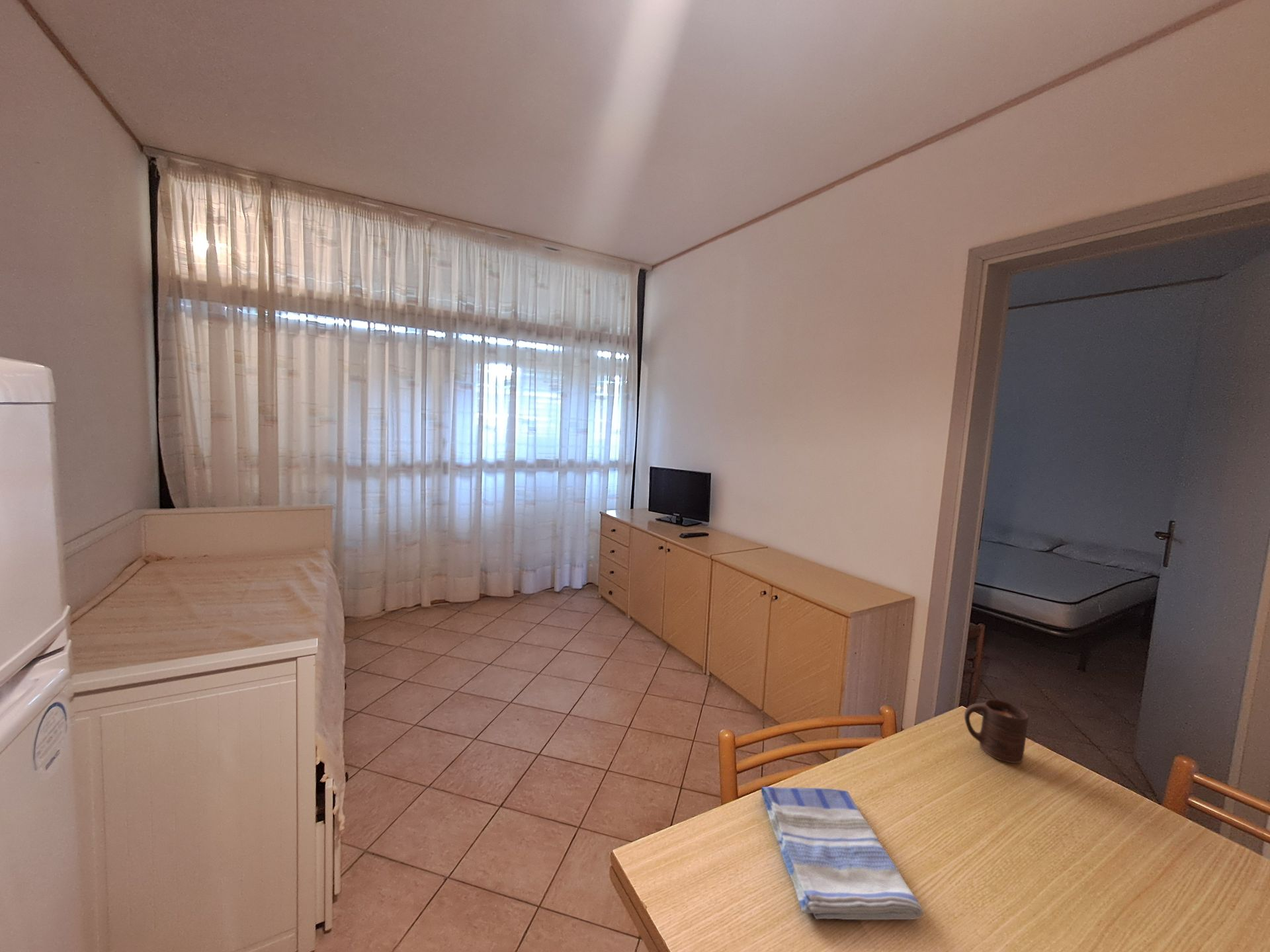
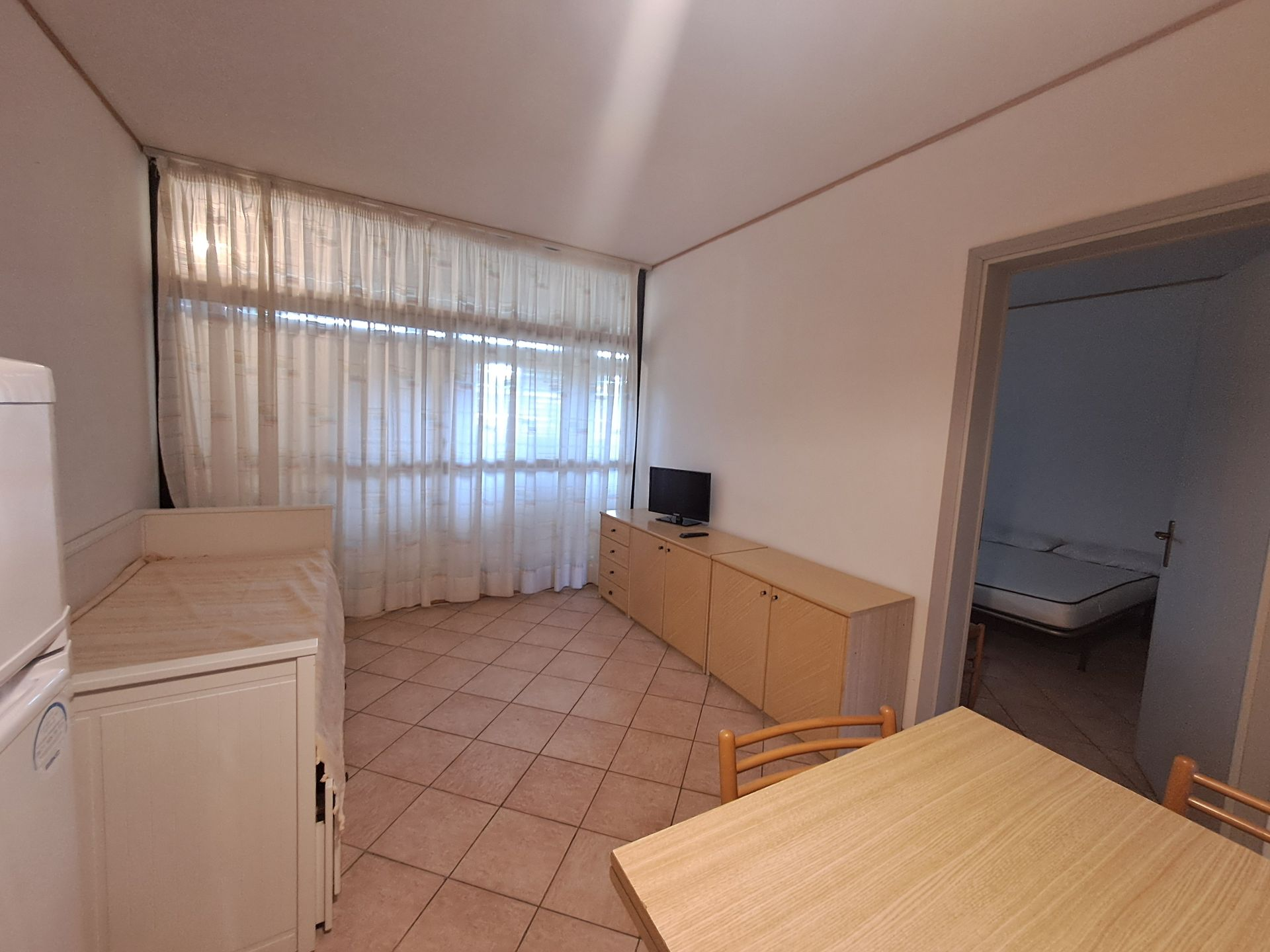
- dish towel (830, 843)
- cup (997, 730)
